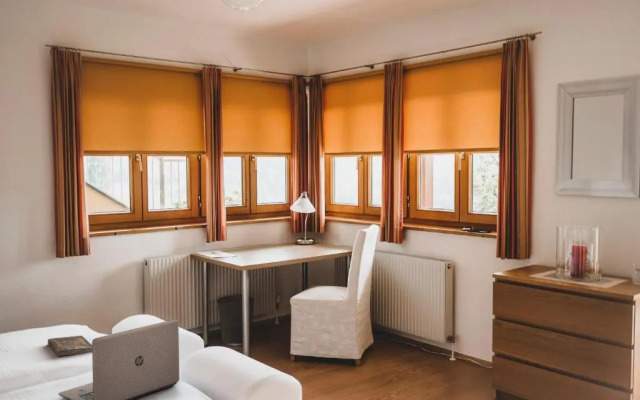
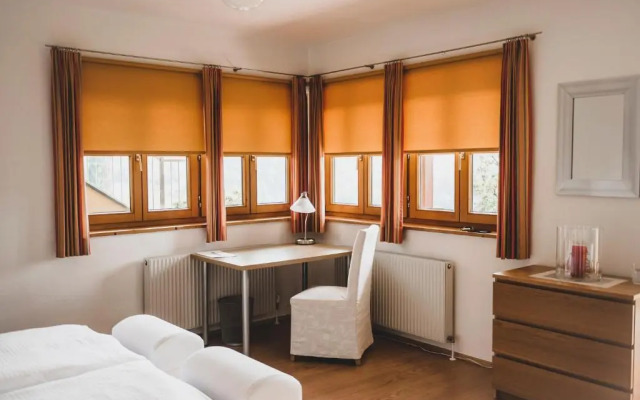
- laptop (119, 357)
- book (70, 344)
